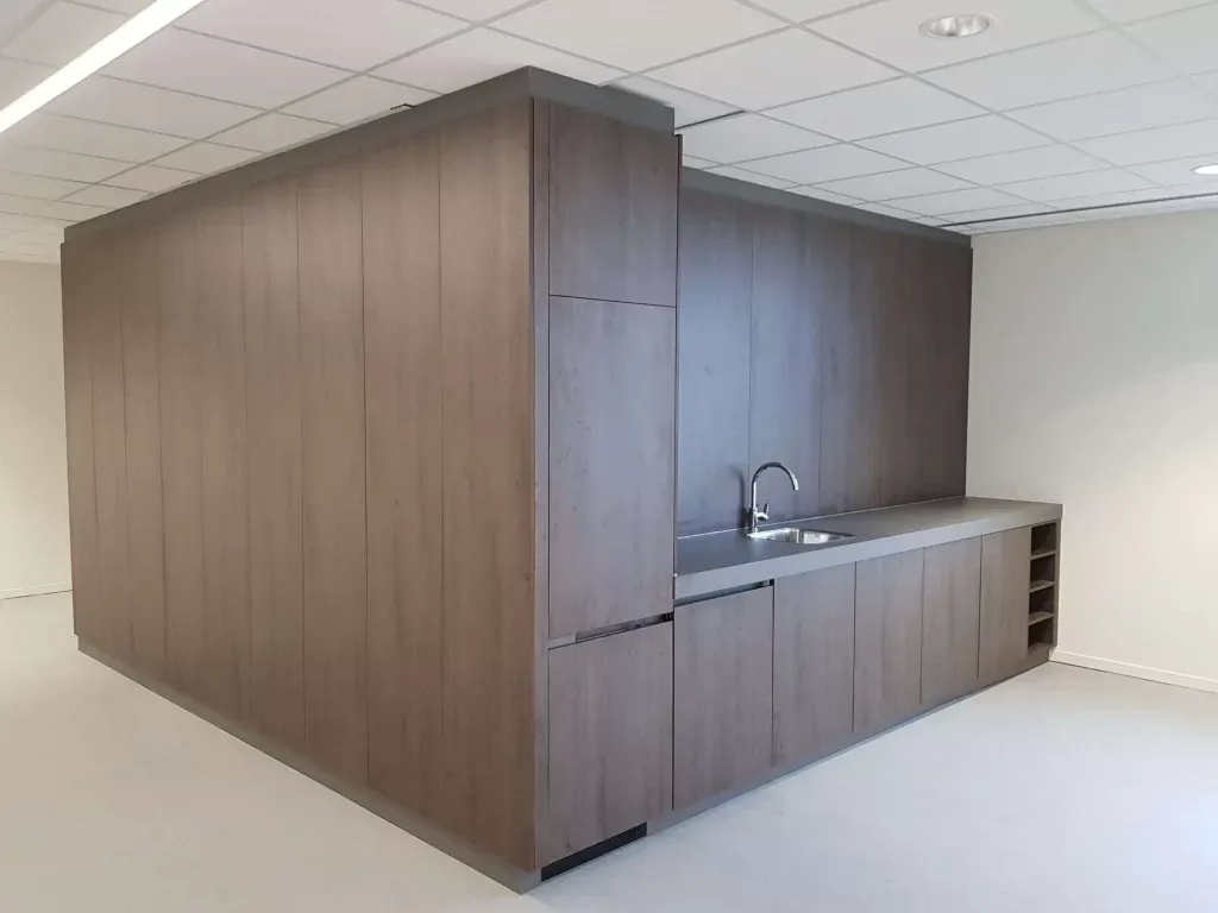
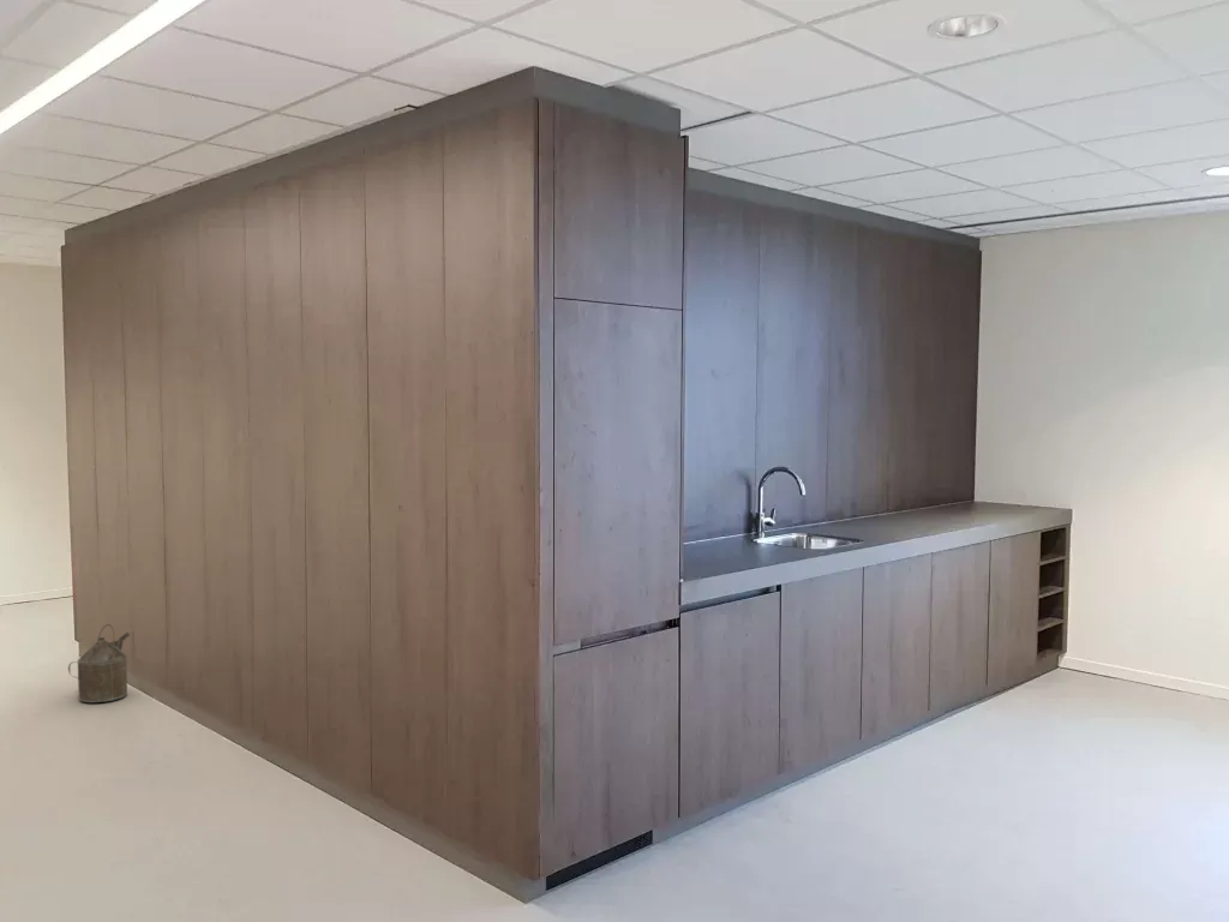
+ watering can (100, 661)
